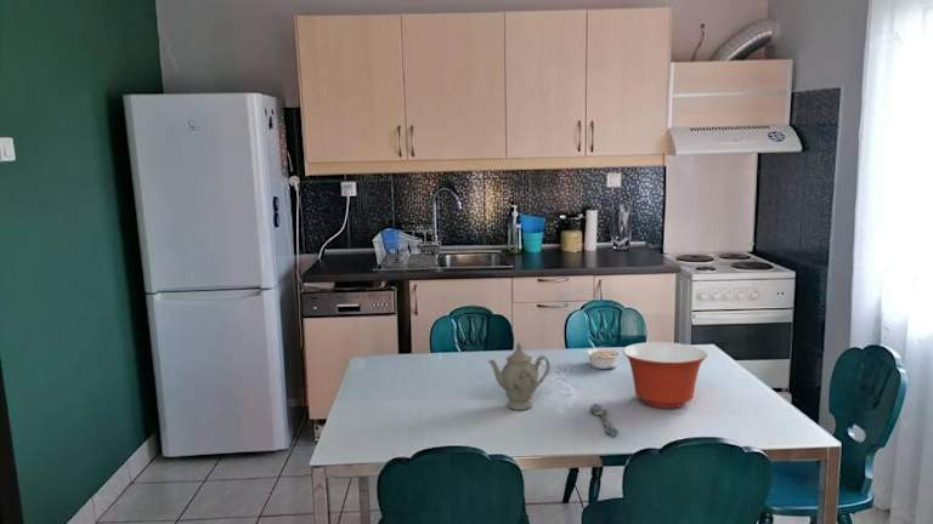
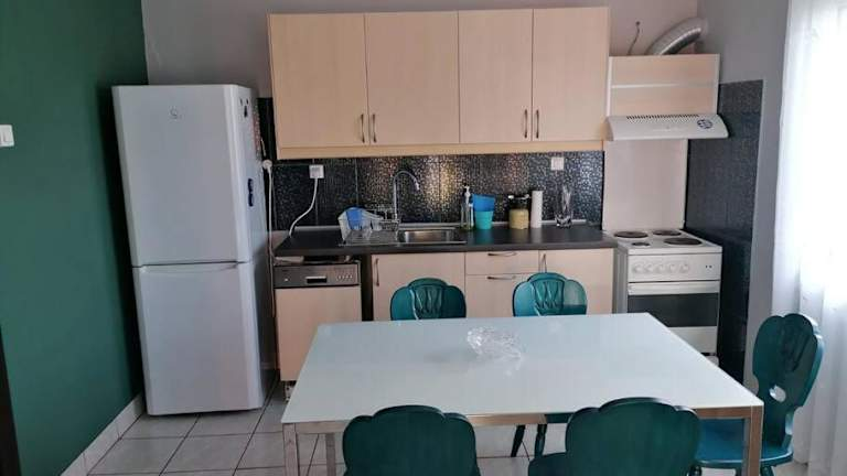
- spoon (604, 418)
- legume (604, 358)
- mixing bowl (663, 376)
- chinaware (519, 374)
